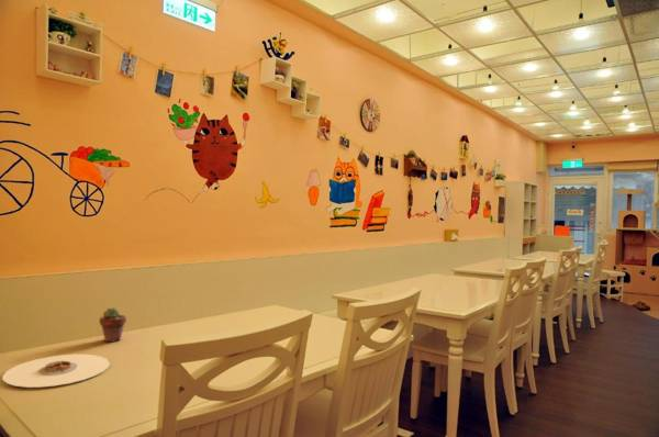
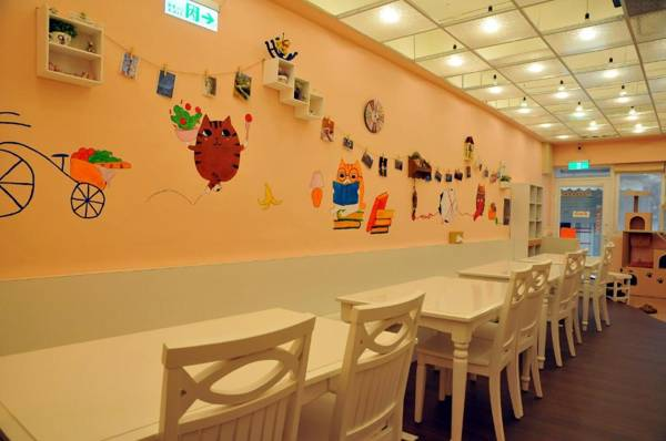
- plate (58, 366)
- potted succulent (112, 323)
